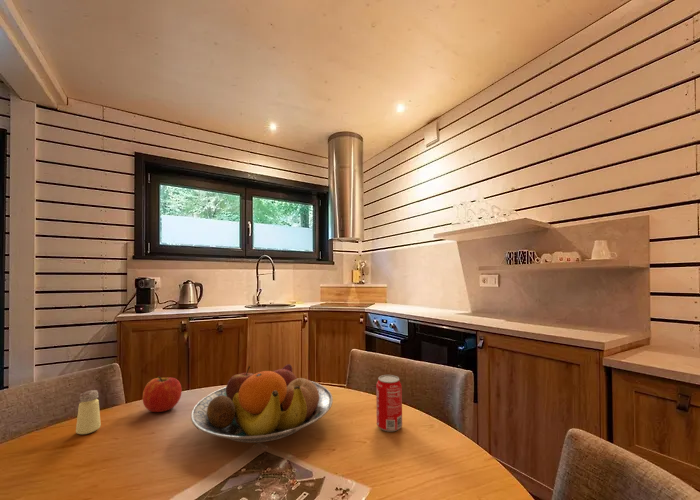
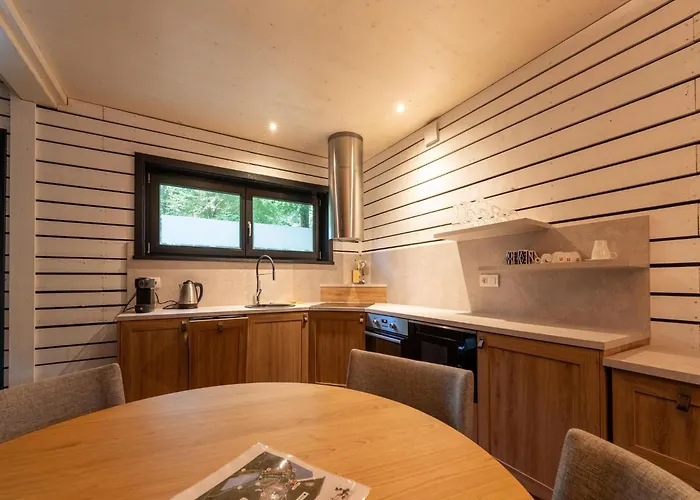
- saltshaker (88, 410)
- apple (162, 391)
- beverage can (389, 402)
- fruit bowl (265, 395)
